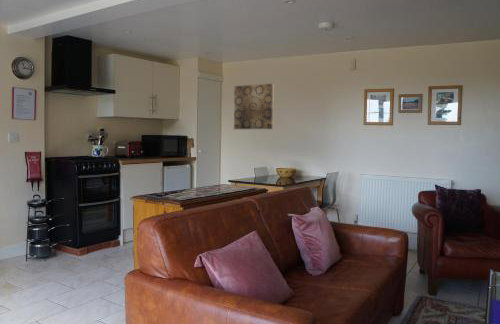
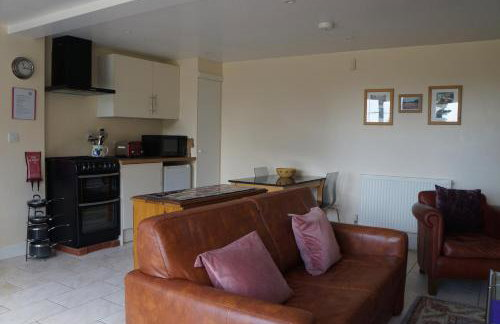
- wall art (253, 107)
